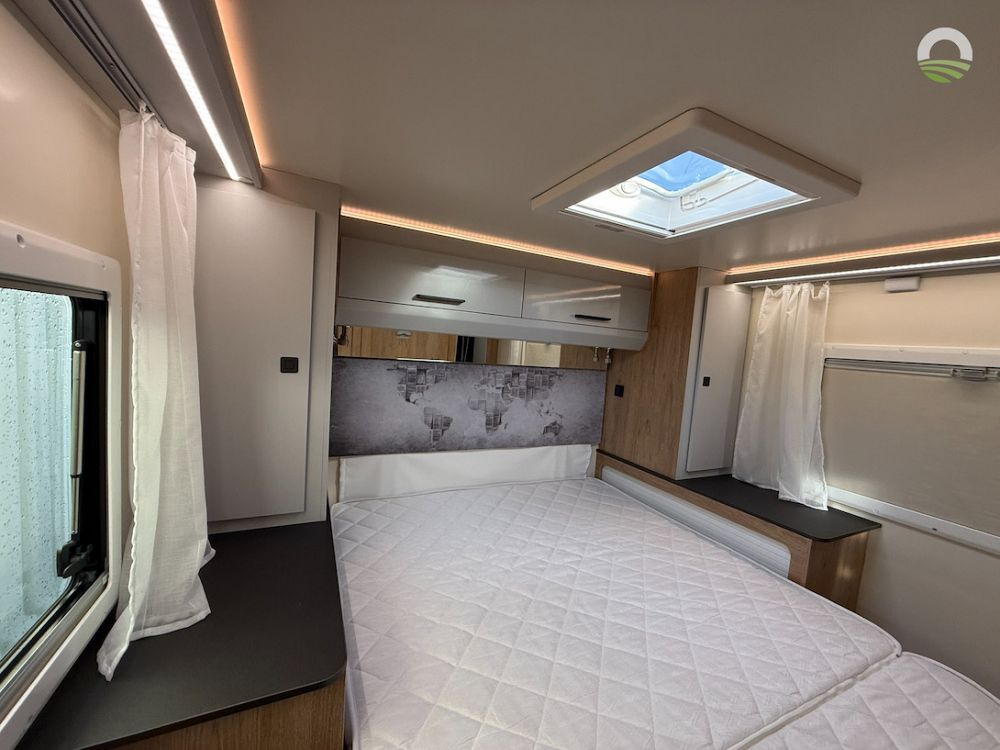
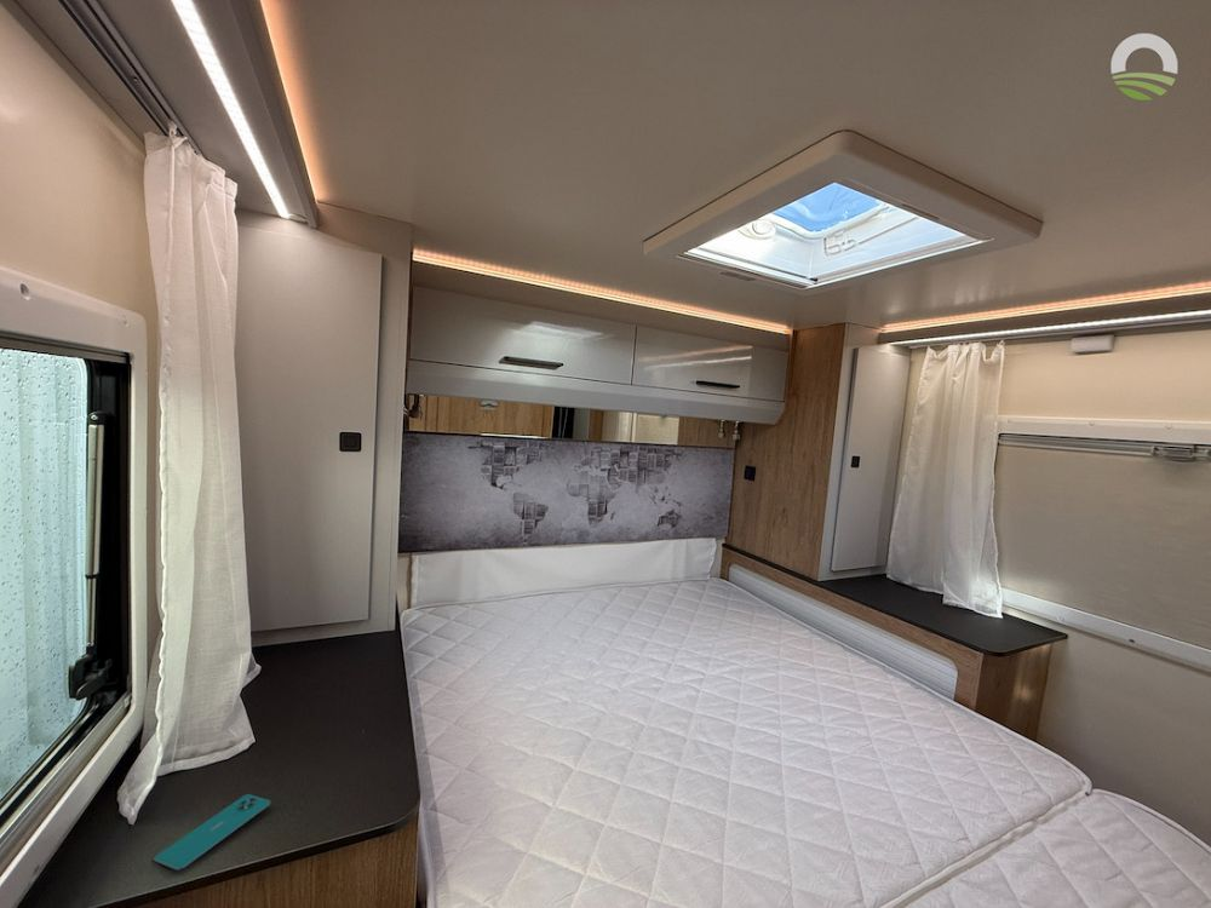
+ smartphone (216, 828)
